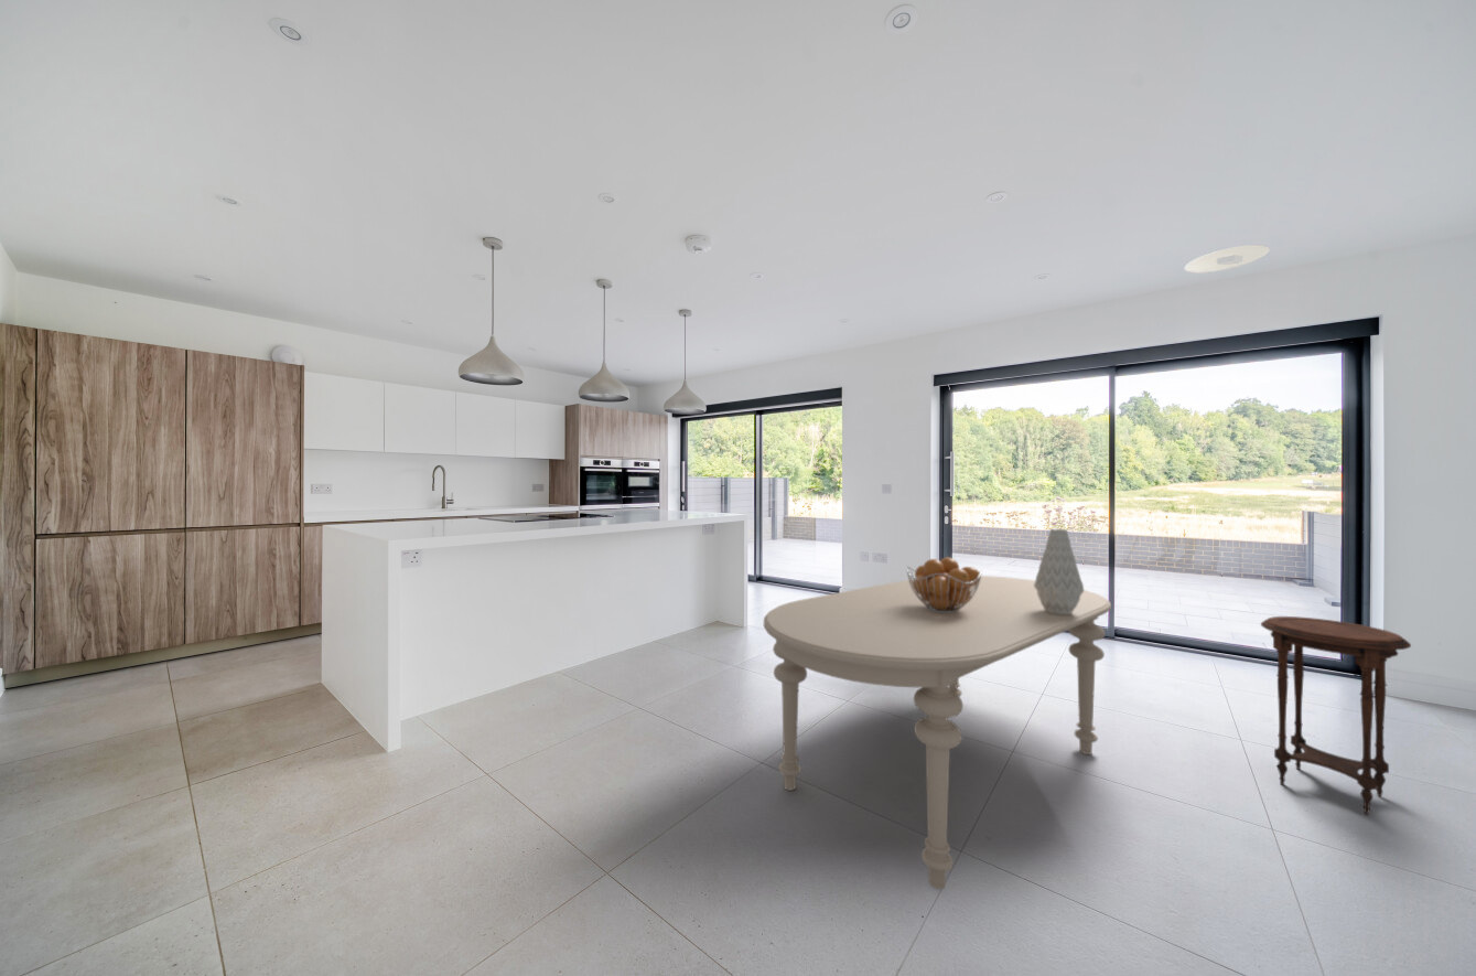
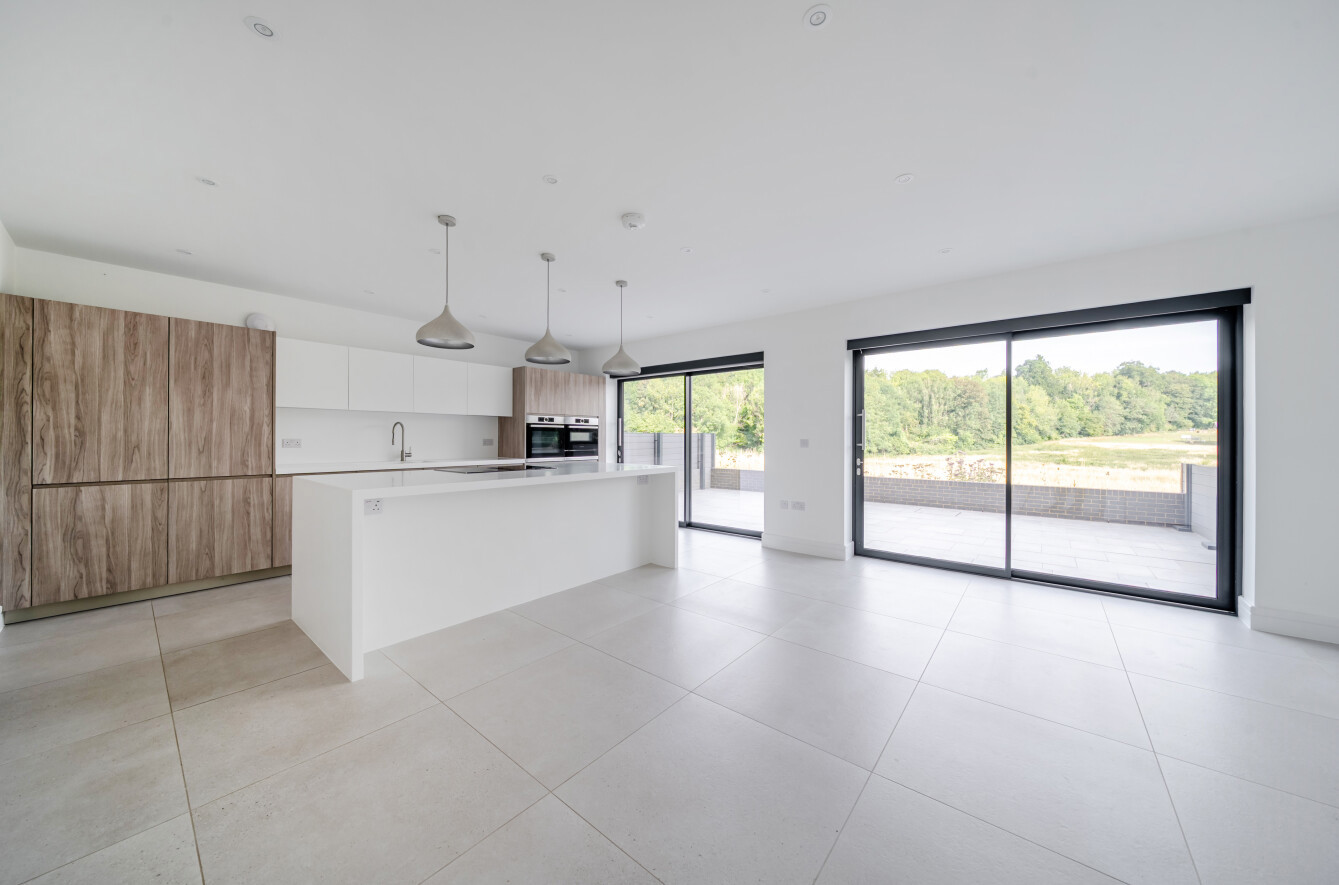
- dining table (947, 685)
- side table (1301, 708)
- vase (1058, 570)
- recessed light (1225, 256)
- fruit basket (942, 583)
